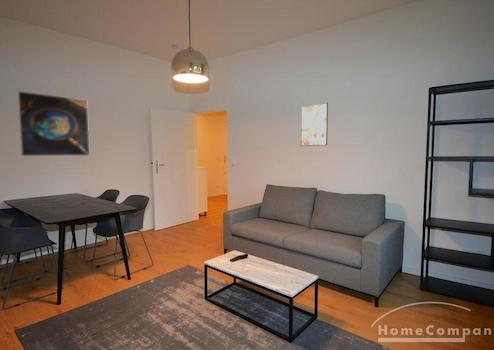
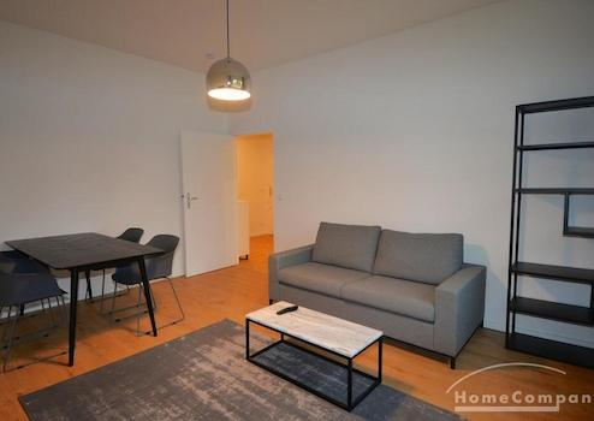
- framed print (313, 125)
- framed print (56, 126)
